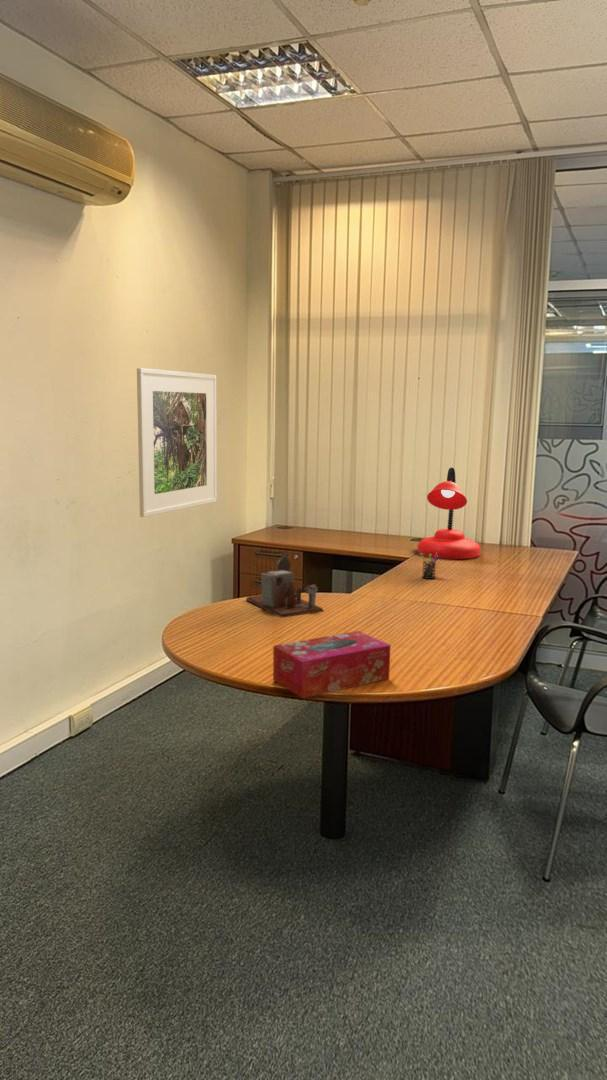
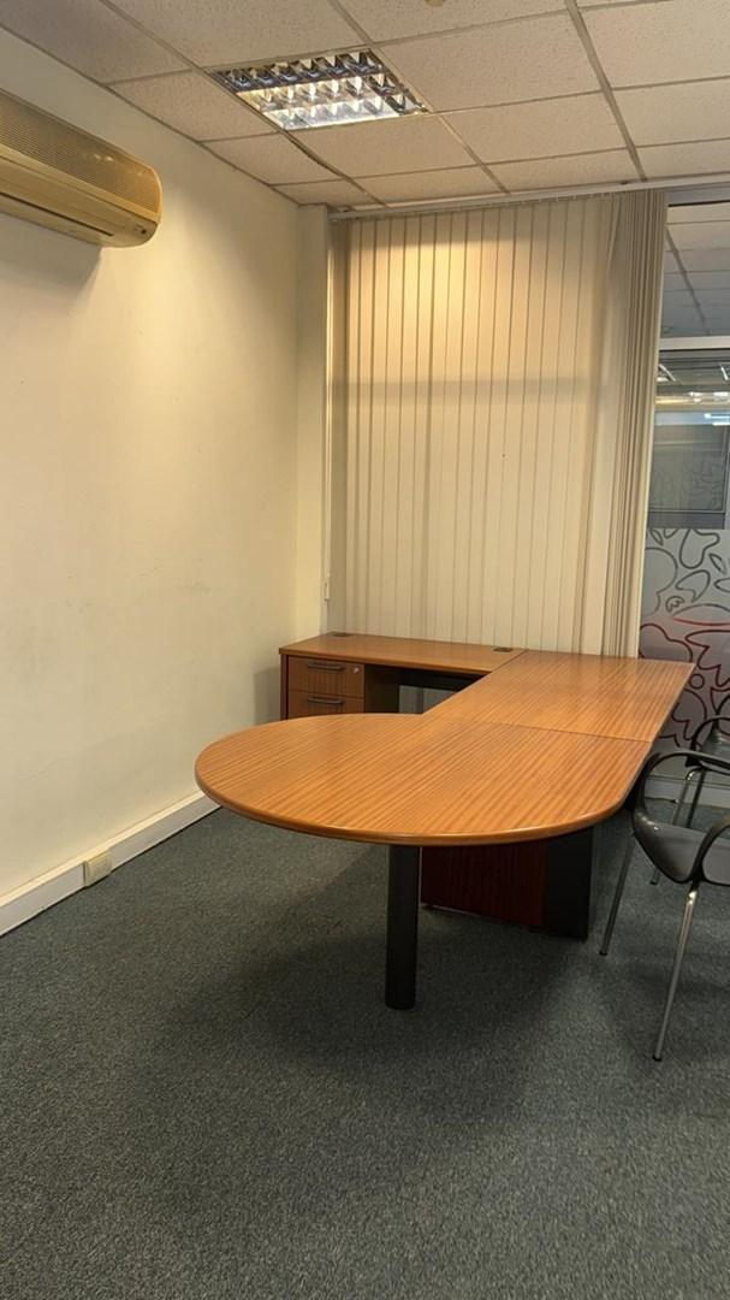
- pen holder (430, 564)
- desk organizer (283, 581)
- desk lamp (449, 511)
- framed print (180, 441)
- tissue box (331, 662)
